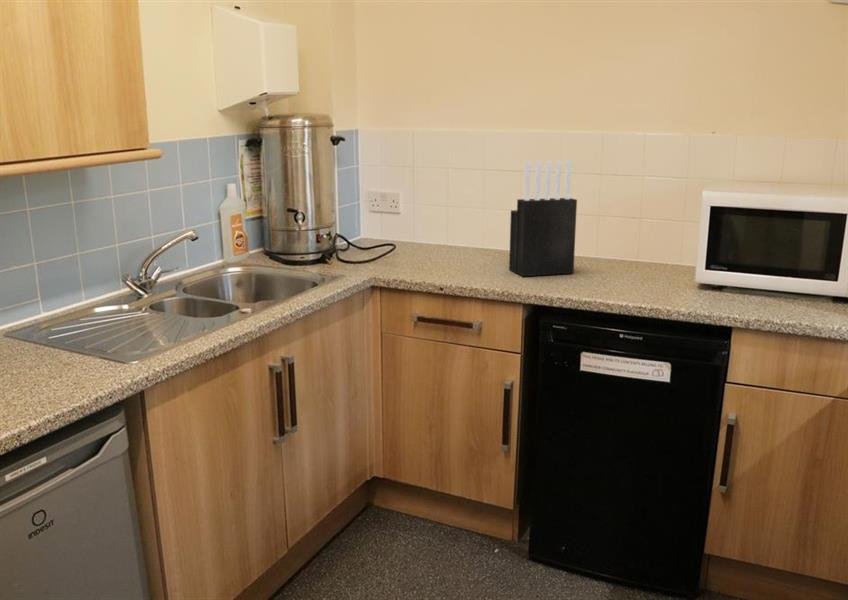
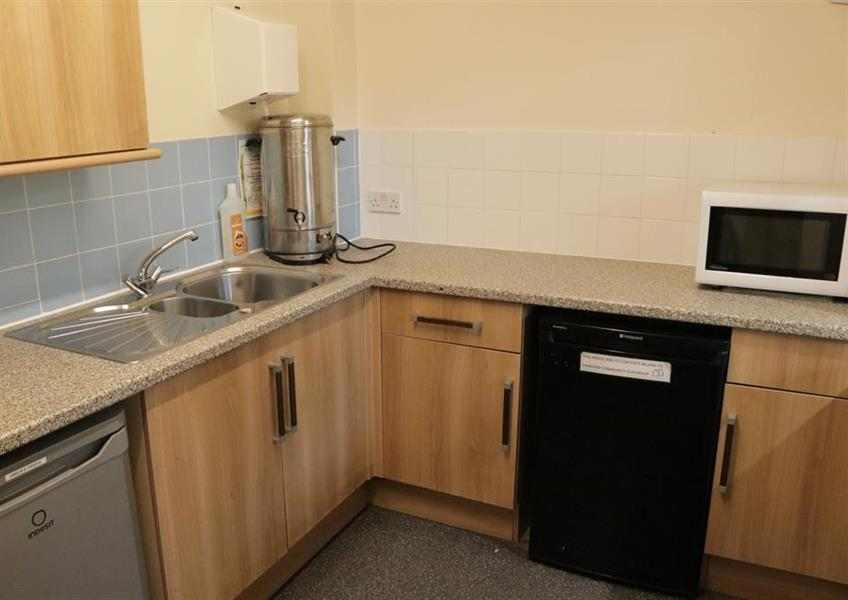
- knife block (541, 216)
